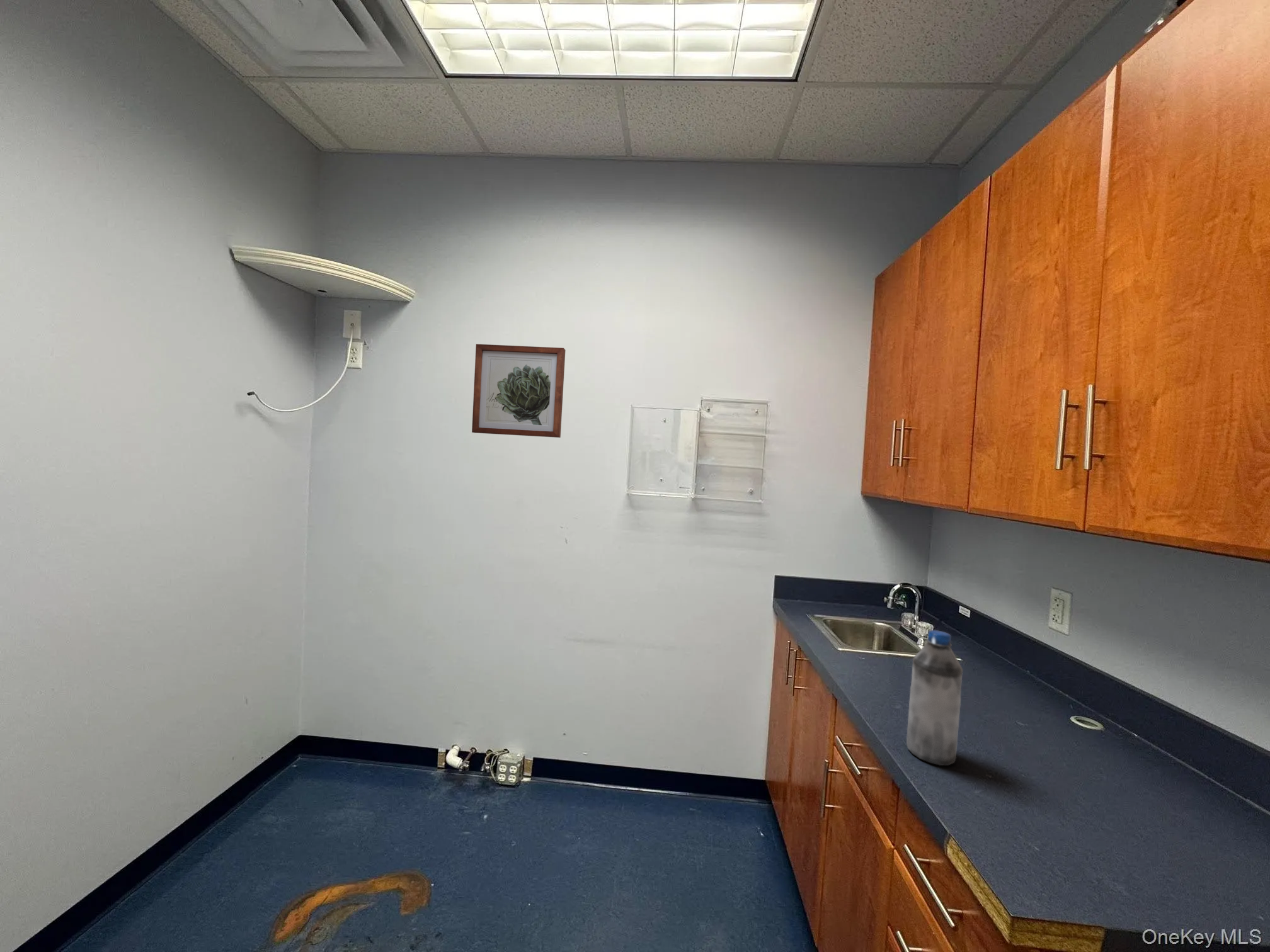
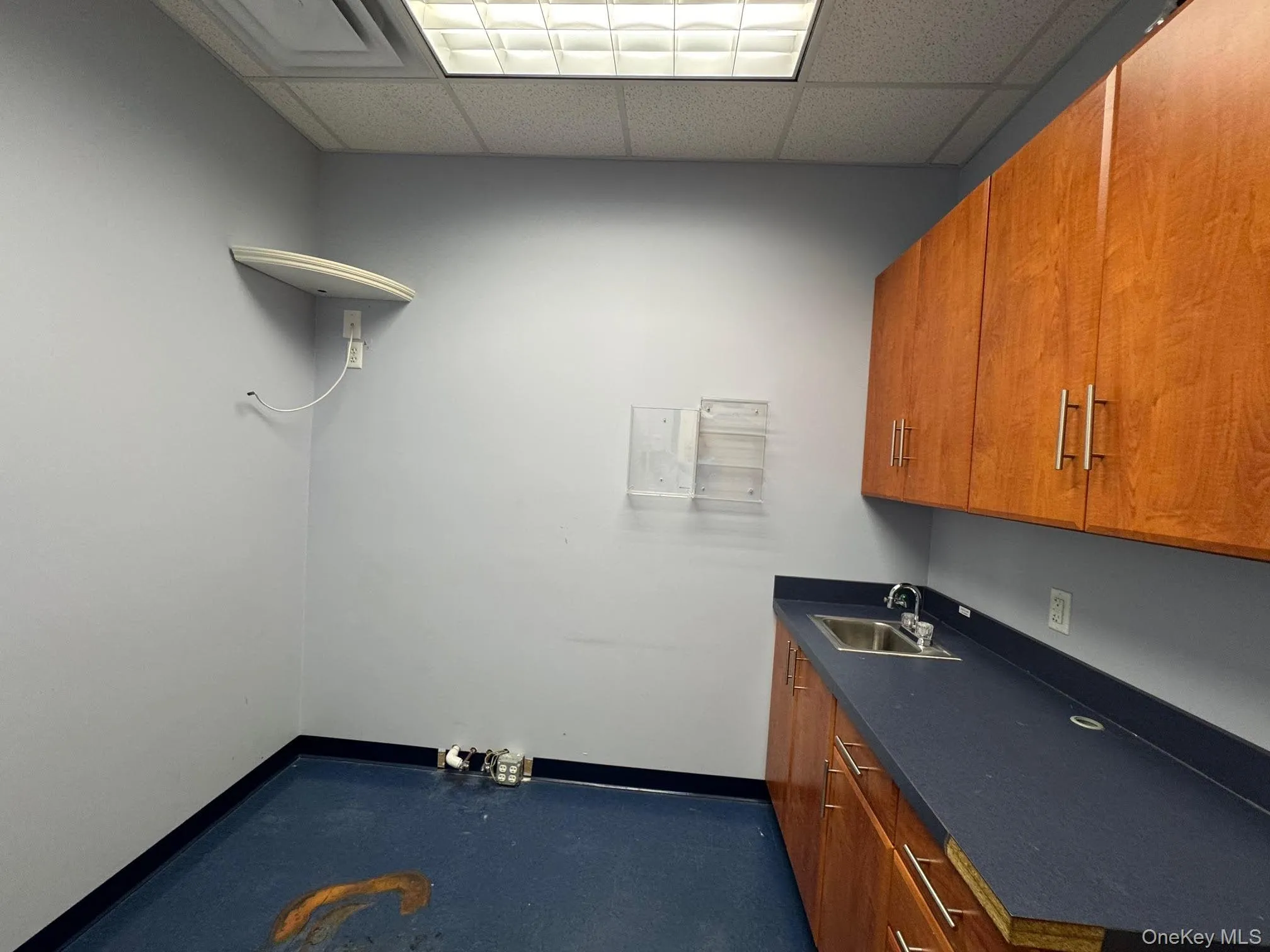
- wall art (518, 391)
- water bottle (934, 693)
